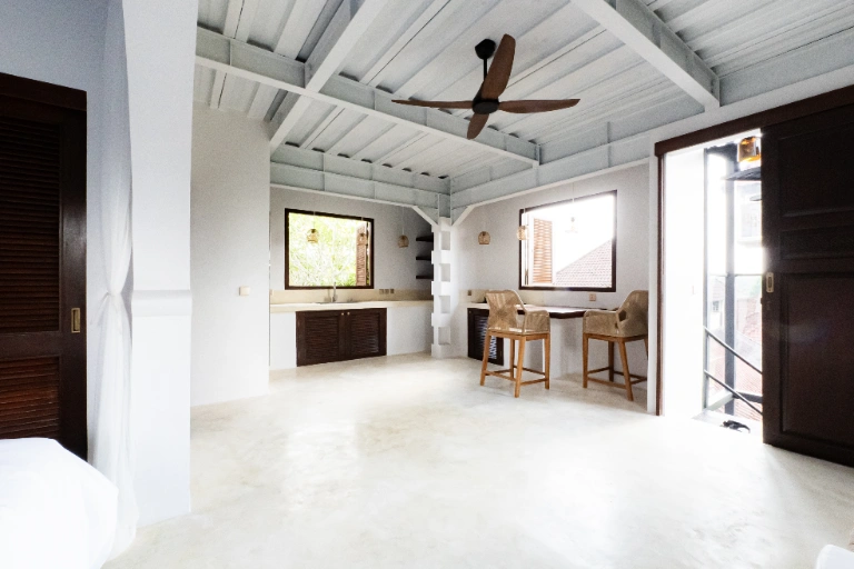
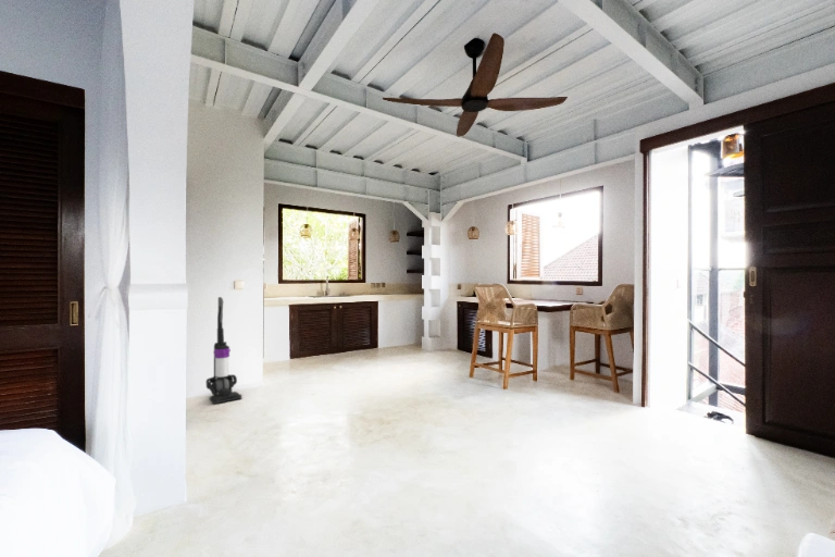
+ vacuum cleaner (222, 347)
